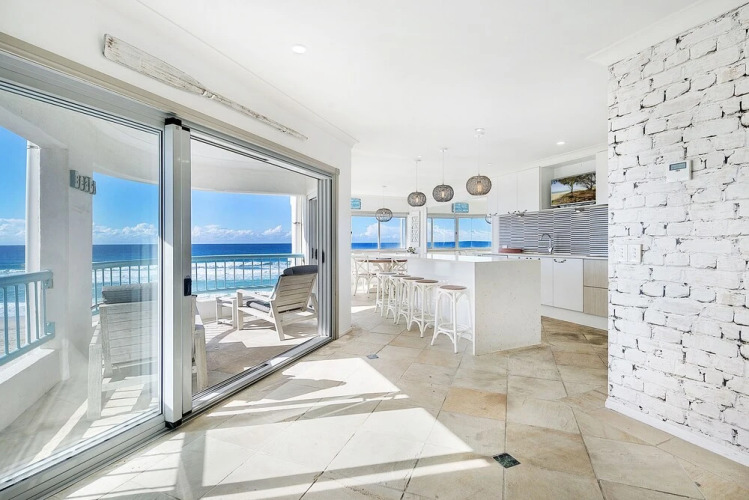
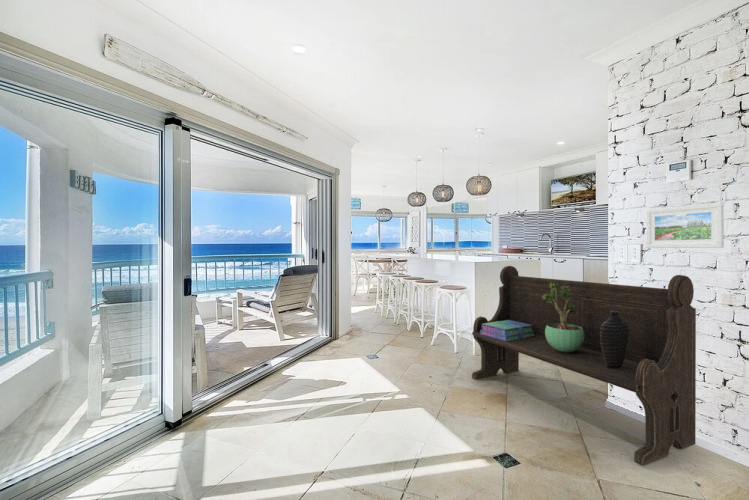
+ decorative vase (614, 338)
+ bench (551, 346)
+ stack of books (507, 329)
+ potted plant (562, 316)
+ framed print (681, 227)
